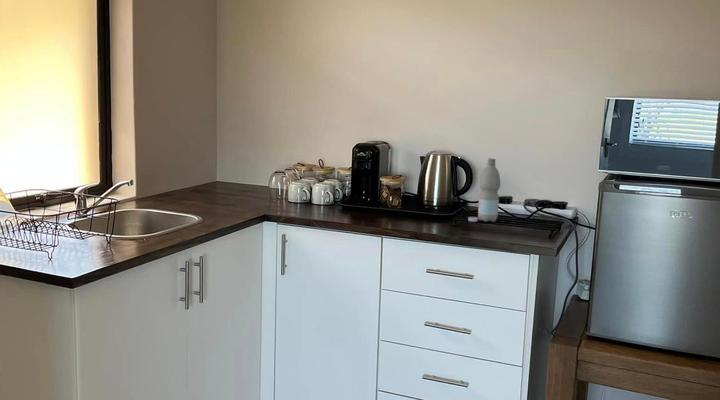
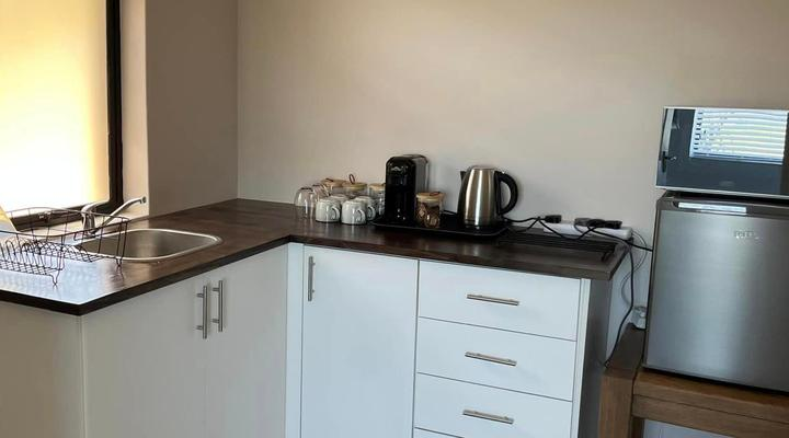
- water bottle (484, 190)
